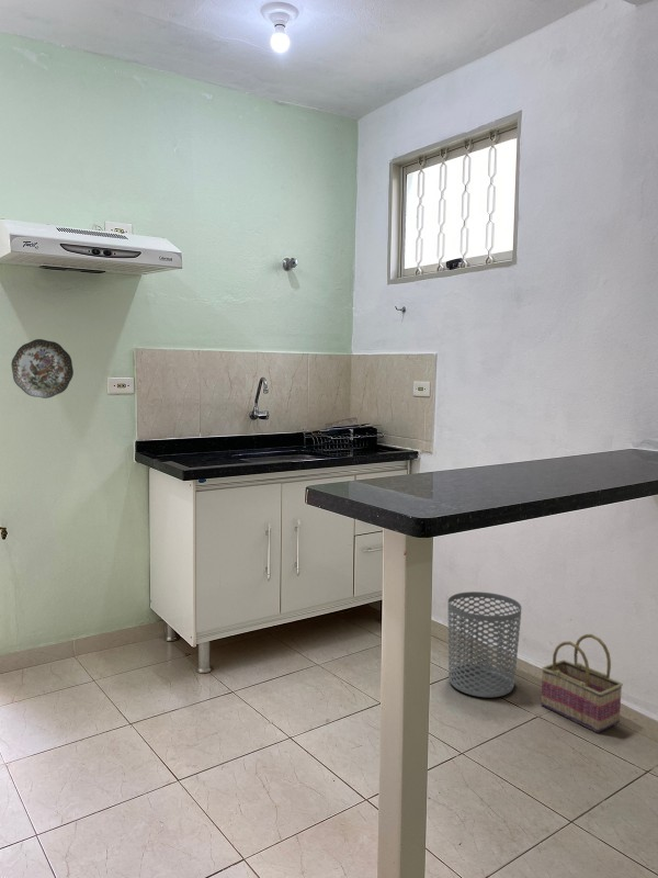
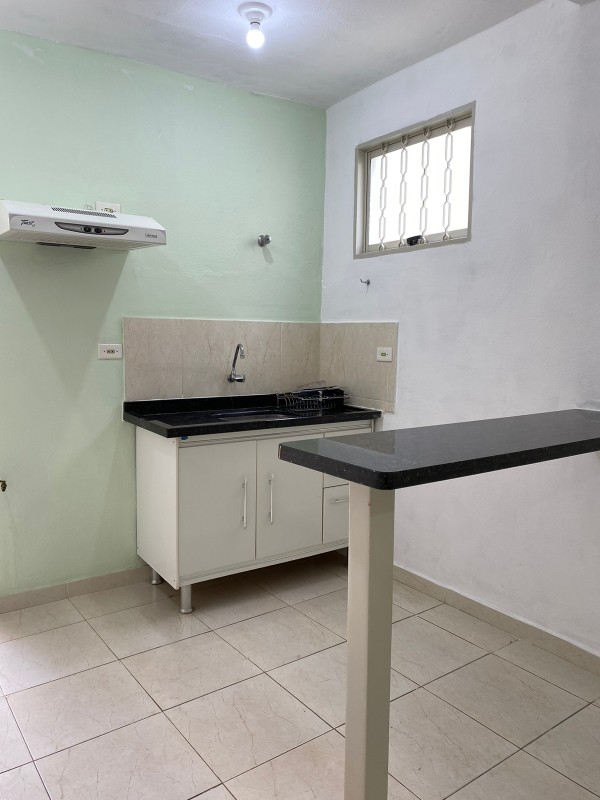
- decorative plate (42, 369)
- basket (581, 676)
- waste bin (483, 643)
